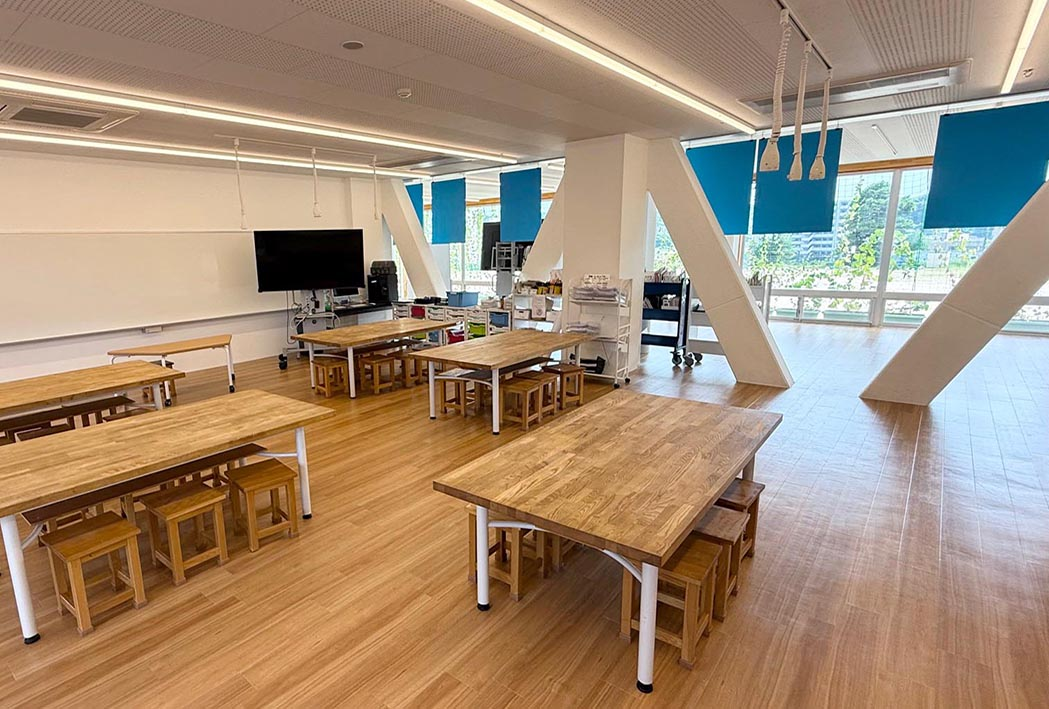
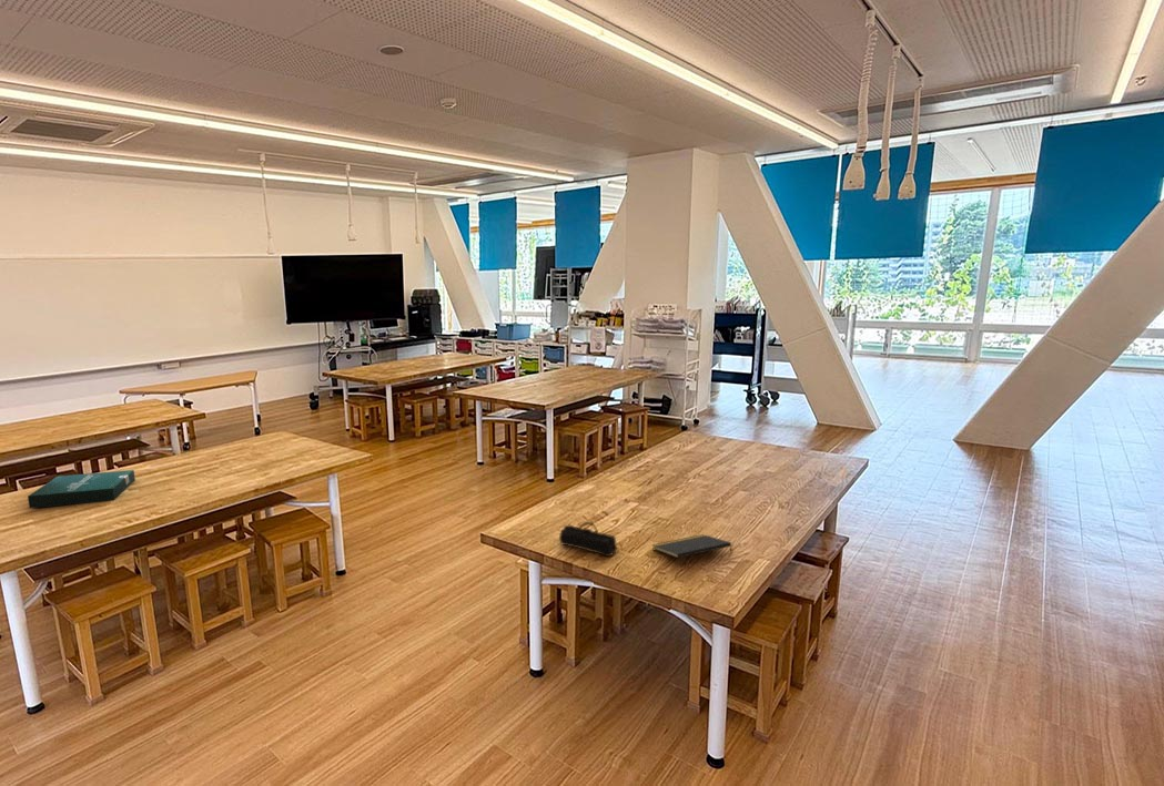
+ pizza box (84, 488)
+ notepad (690, 545)
+ pencil case (587, 534)
